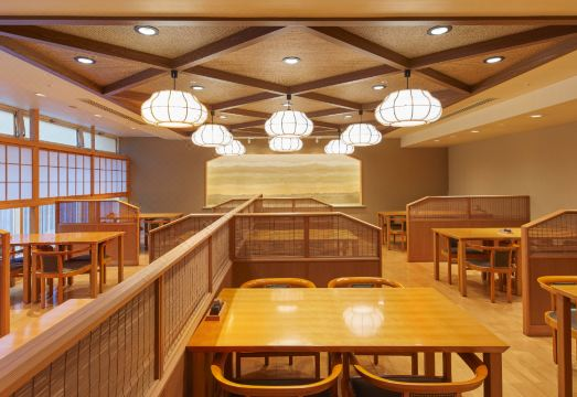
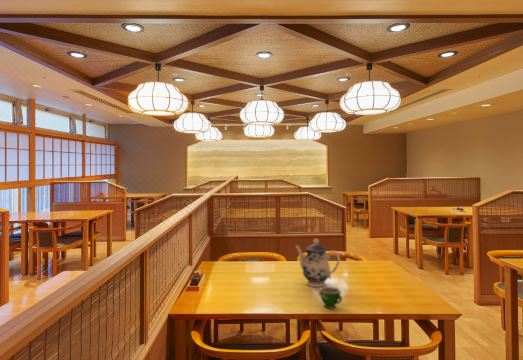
+ teacup (331, 298)
+ teapot (316, 261)
